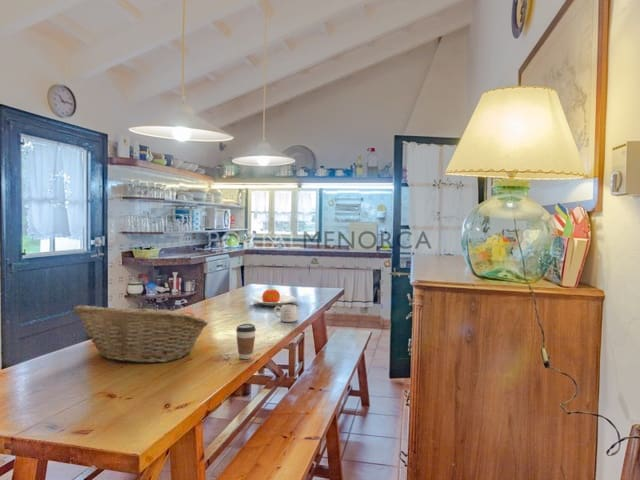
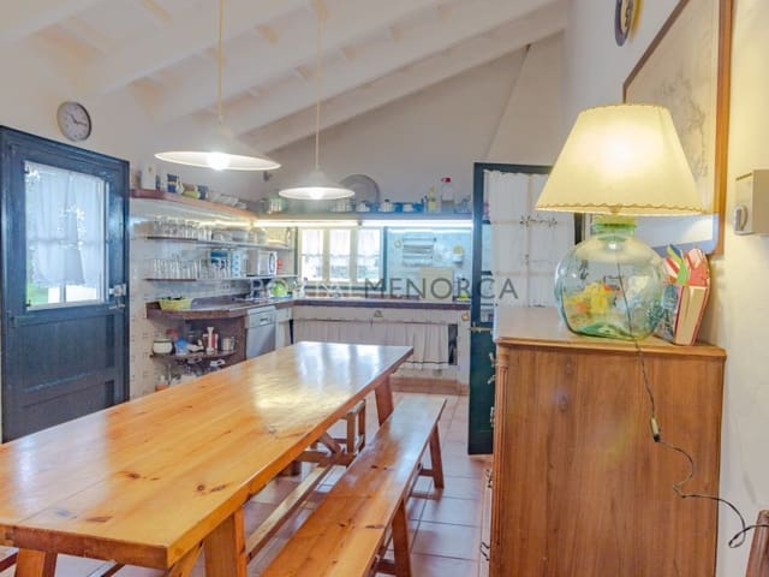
- mug (285, 313)
- coffee cup (245, 341)
- fruit basket (142, 326)
- plate (273, 297)
